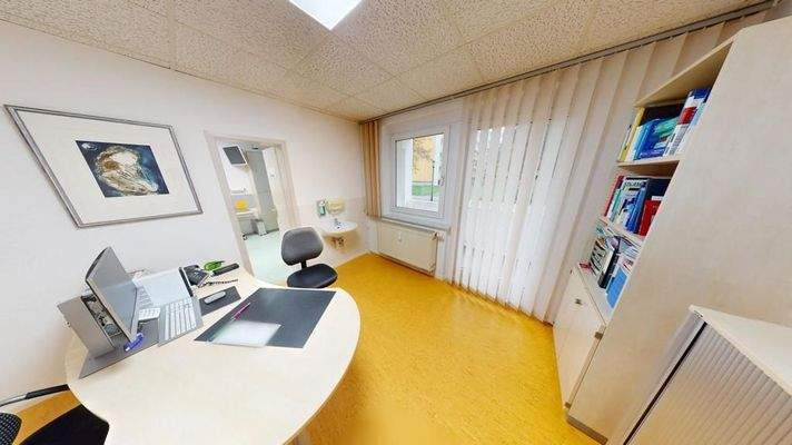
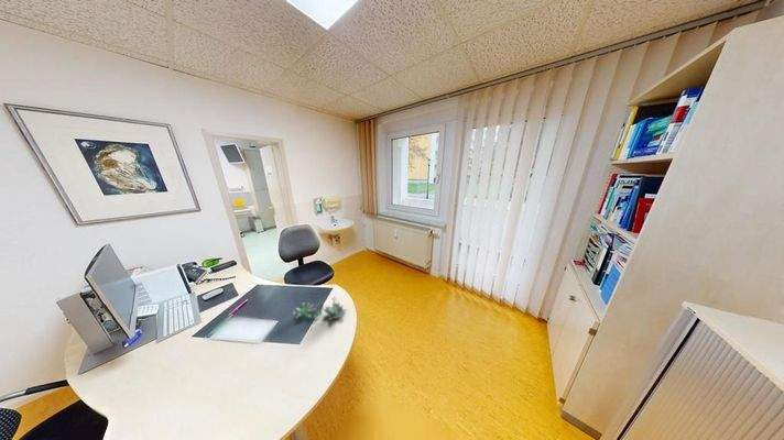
+ succulent plant (320, 306)
